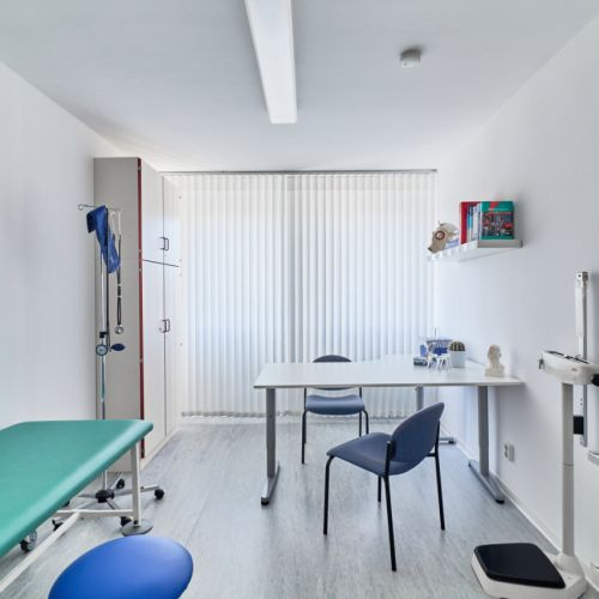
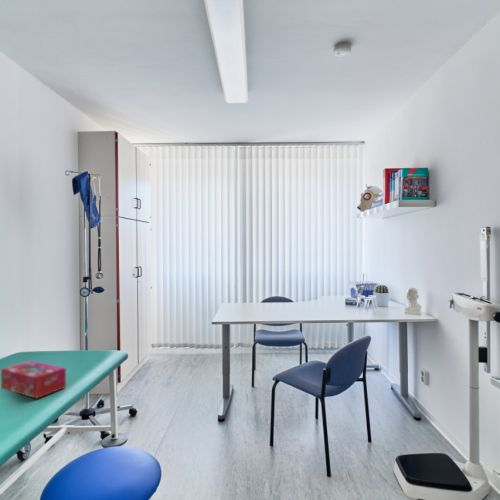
+ tissue box (33, 378)
